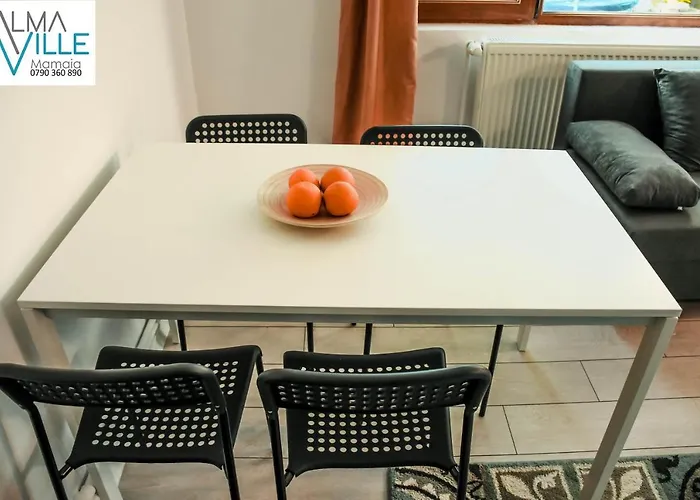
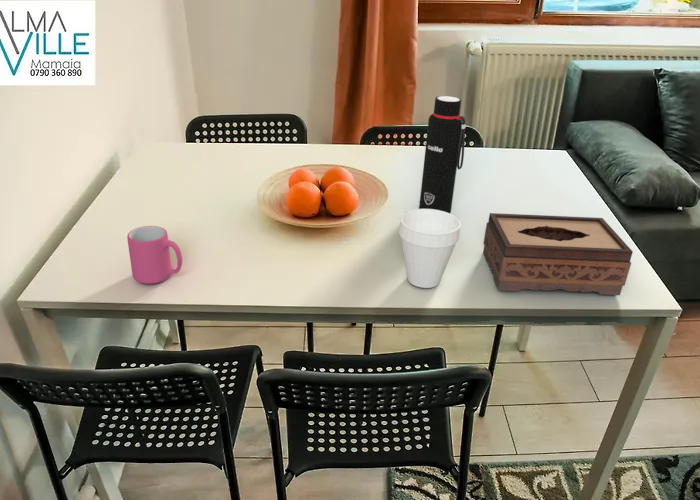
+ mug (156, 256)
+ tissue box (552, 252)
+ water bottle (444, 157)
+ cup (427, 250)
